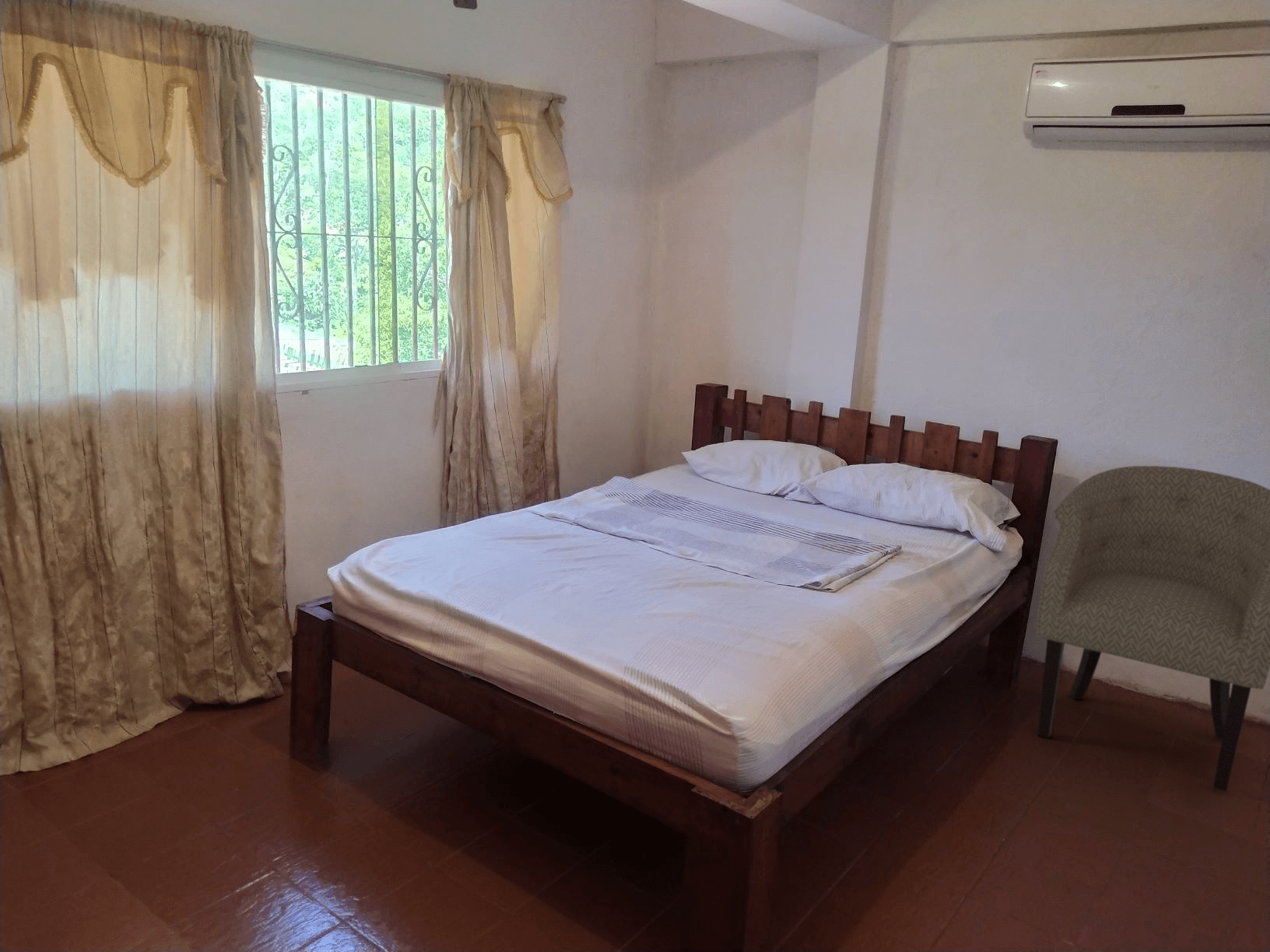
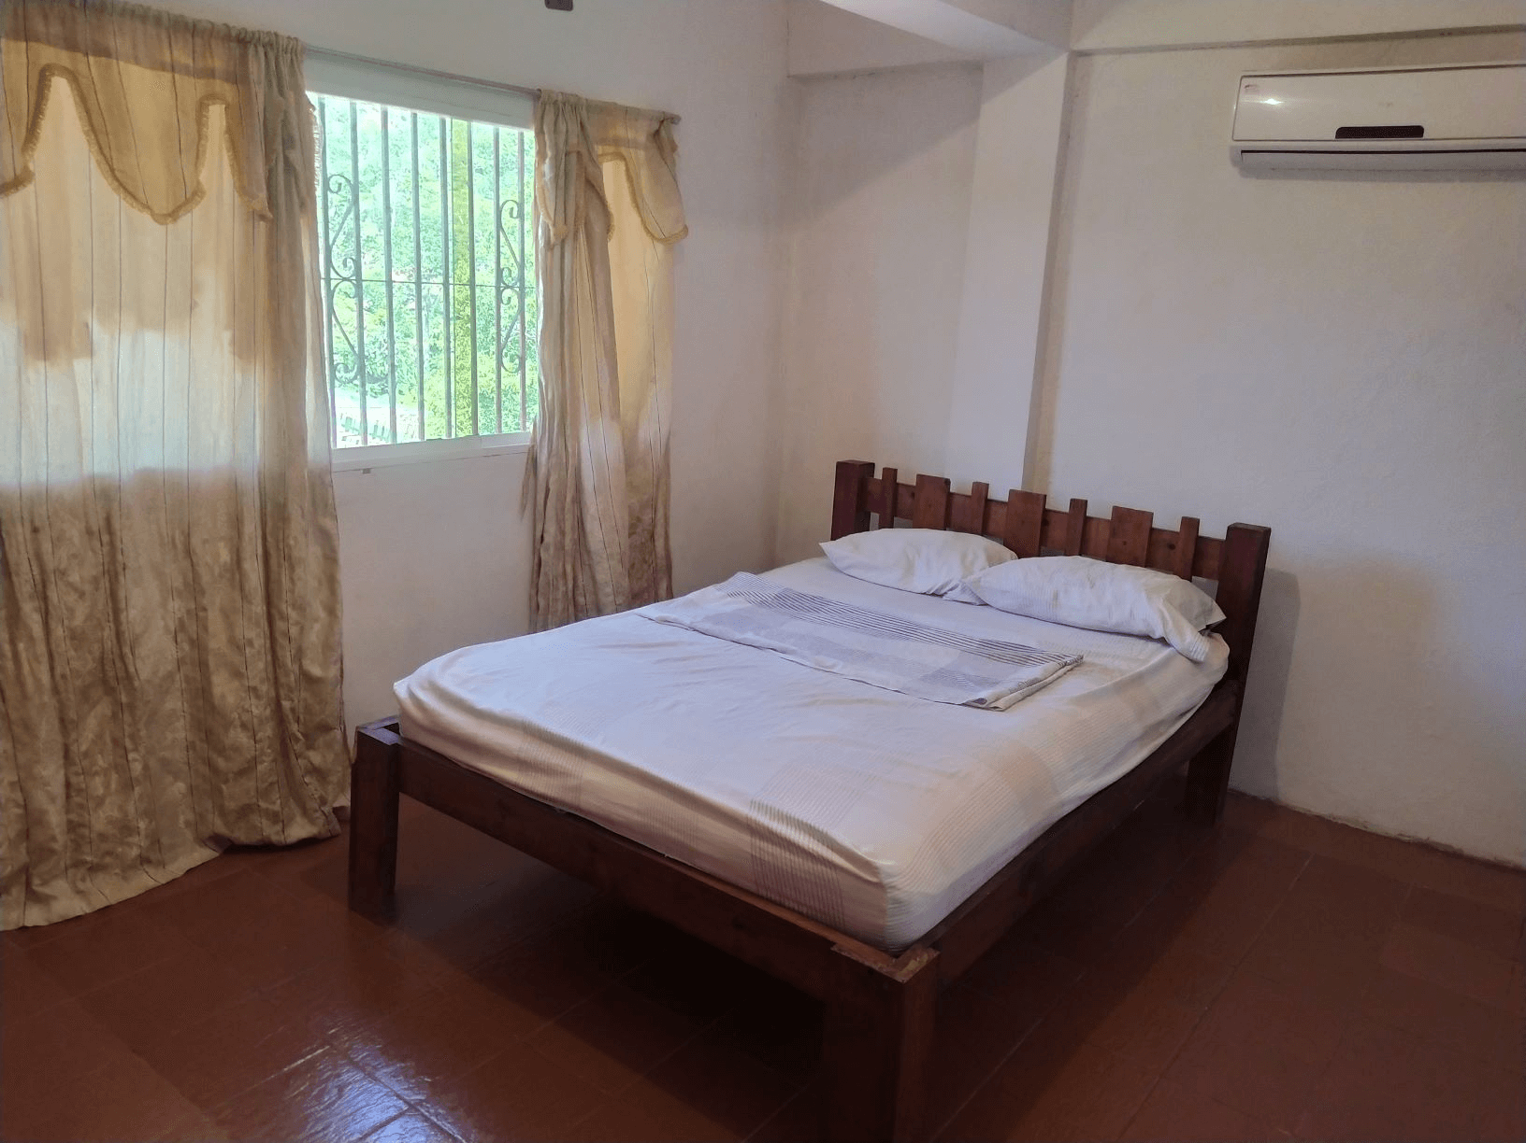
- chair (1160, 609)
